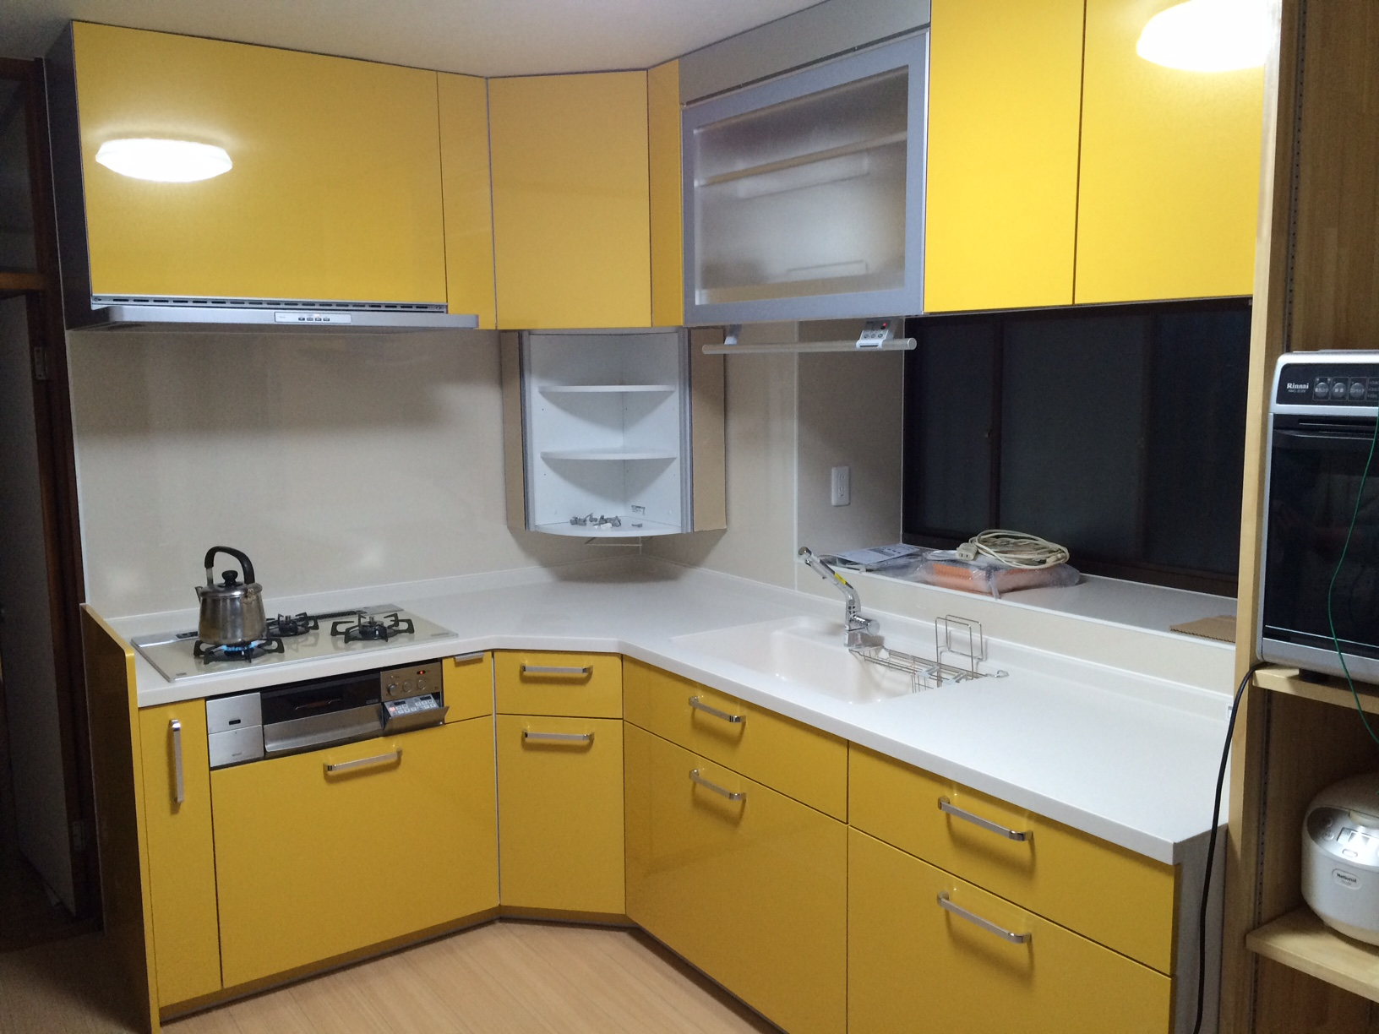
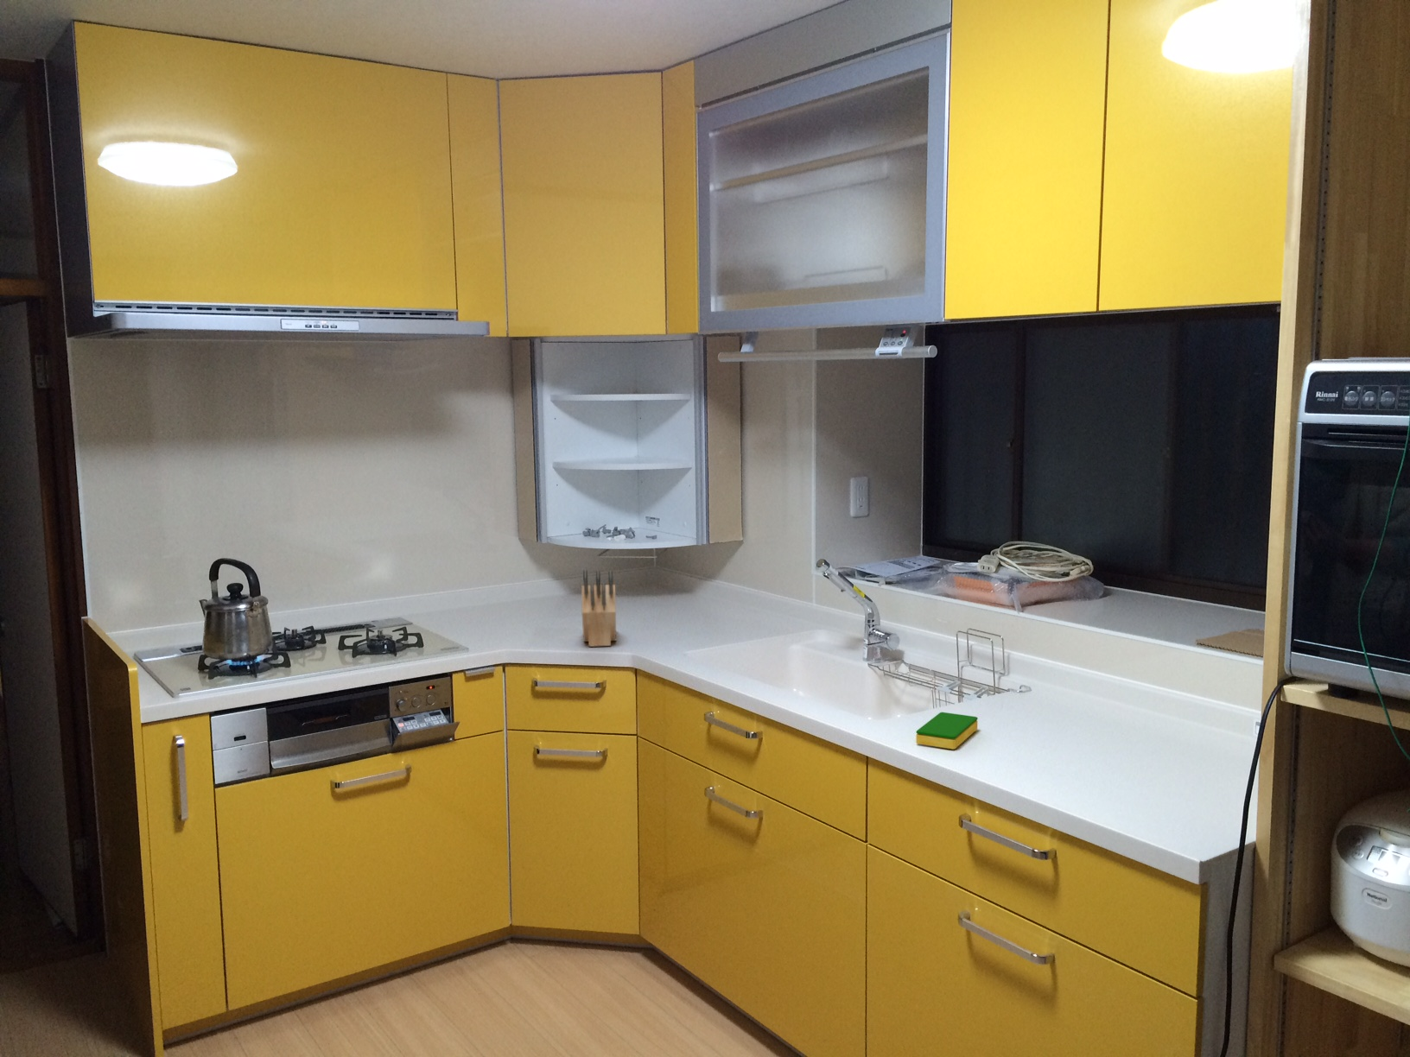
+ knife block (598, 603)
+ dish sponge (947, 729)
